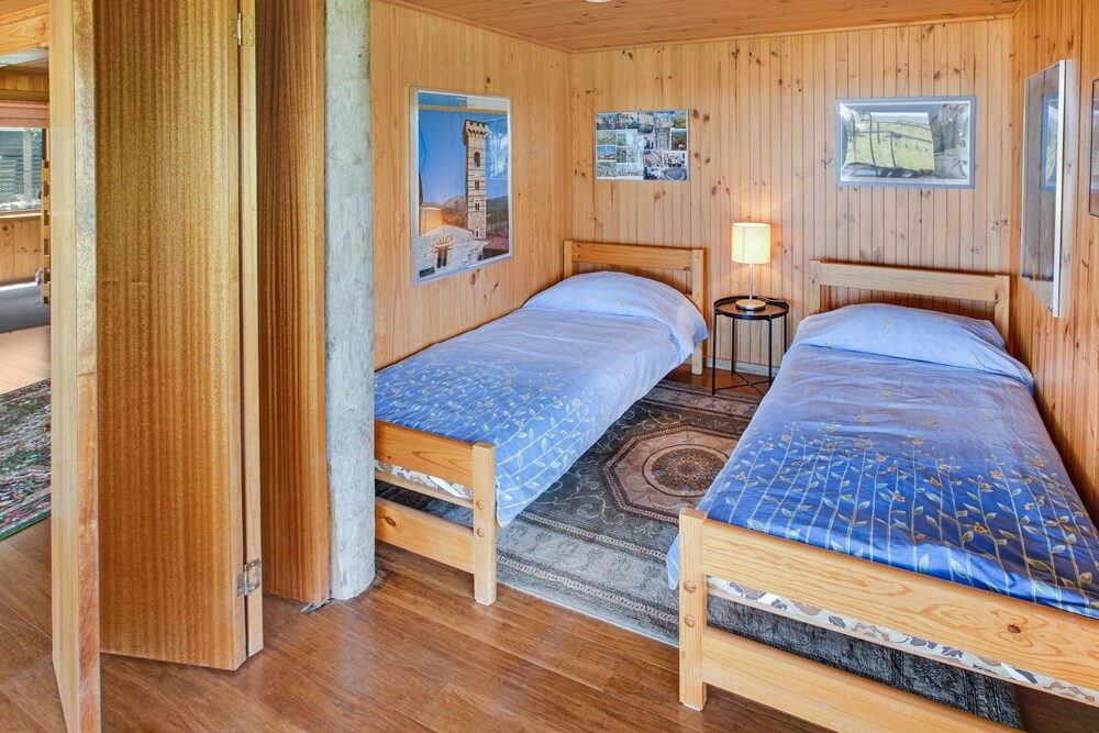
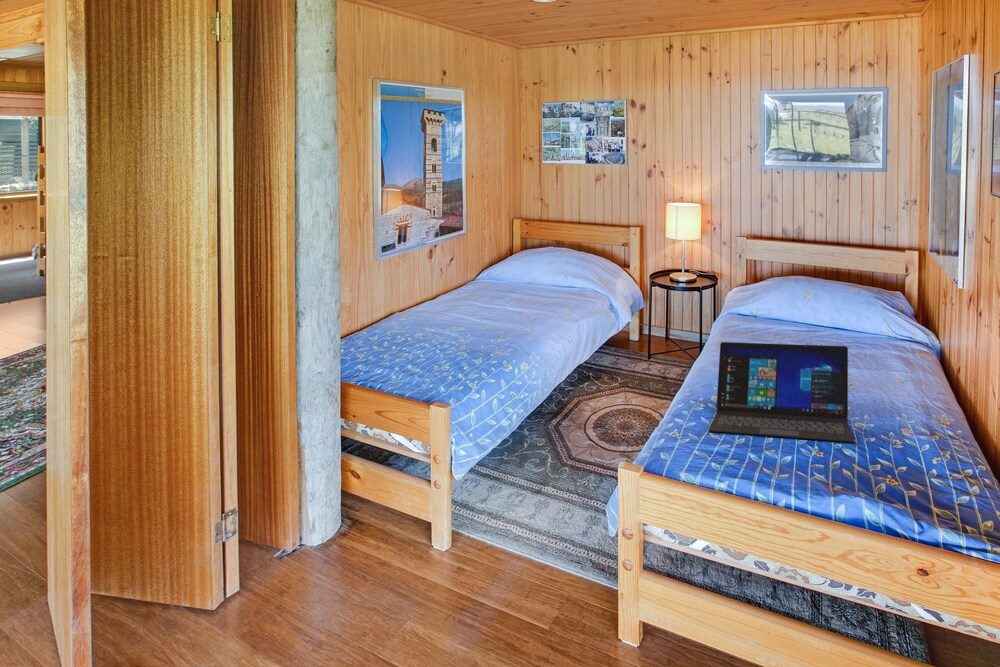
+ laptop (780, 387)
